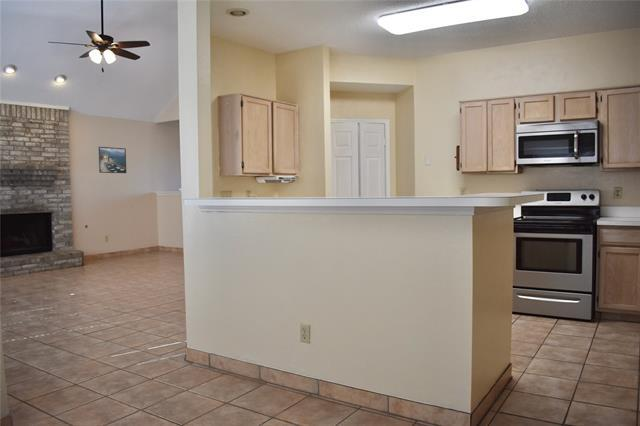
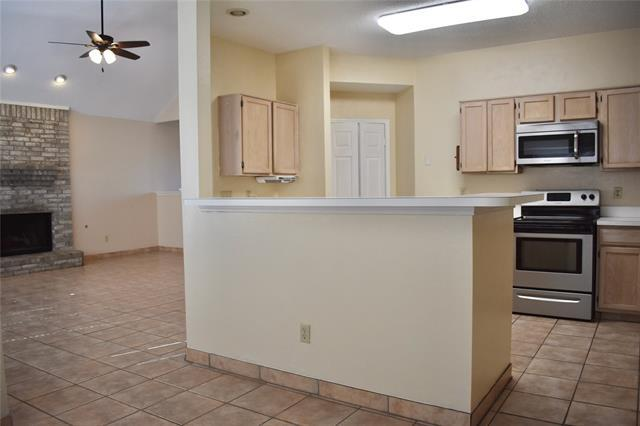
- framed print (112, 160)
